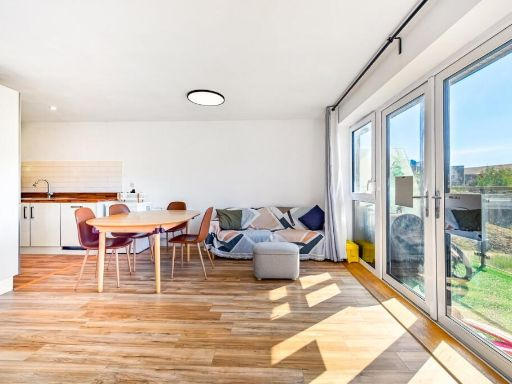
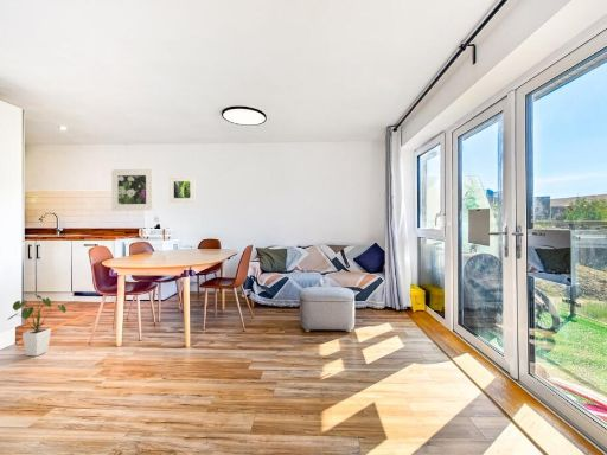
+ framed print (181, 190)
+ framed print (132, 190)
+ house plant (40, 323)
